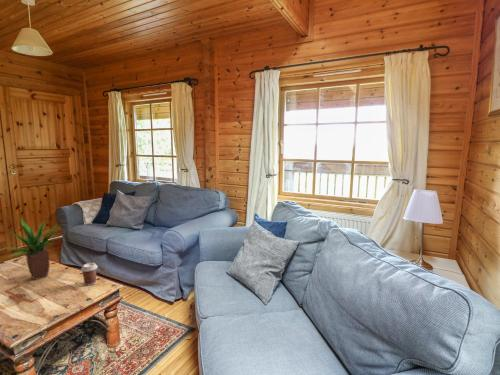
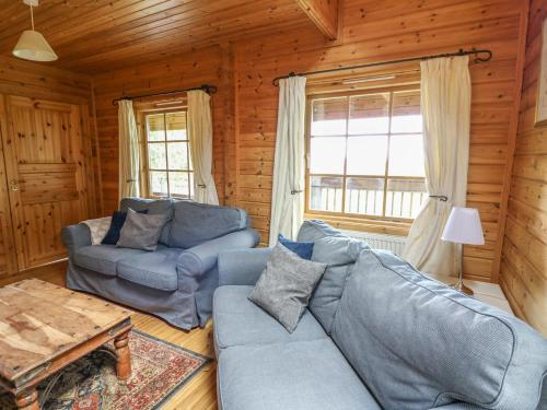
- coffee cup (89, 273)
- potted plant (33, 249)
